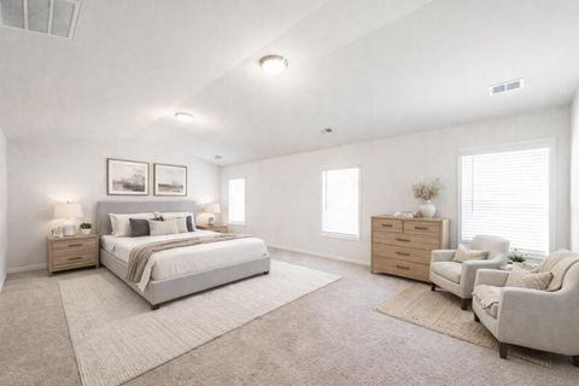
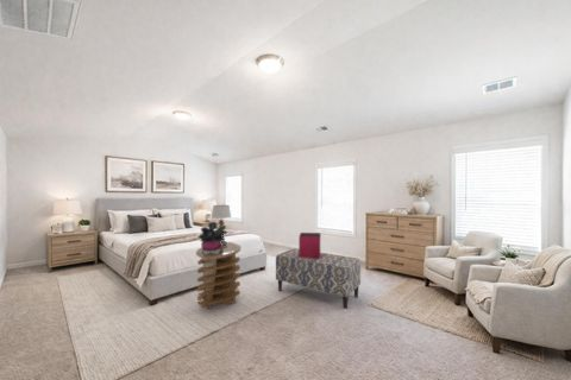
+ side table (219, 276)
+ storage bin (309, 245)
+ potted plant (212, 236)
+ bench (316, 274)
+ table lamp (220, 224)
